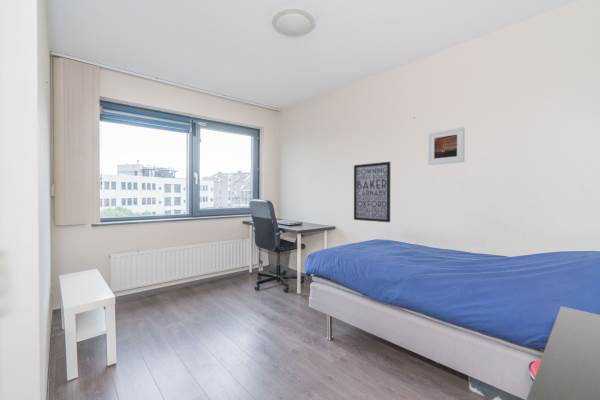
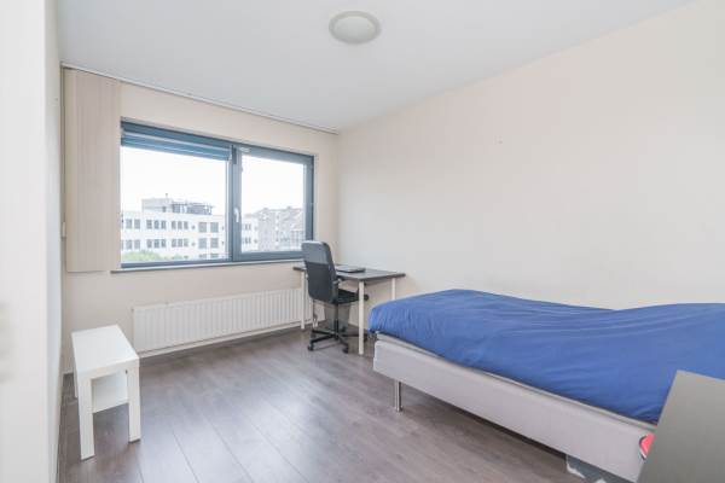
- wall art (371, 192)
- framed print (445, 146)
